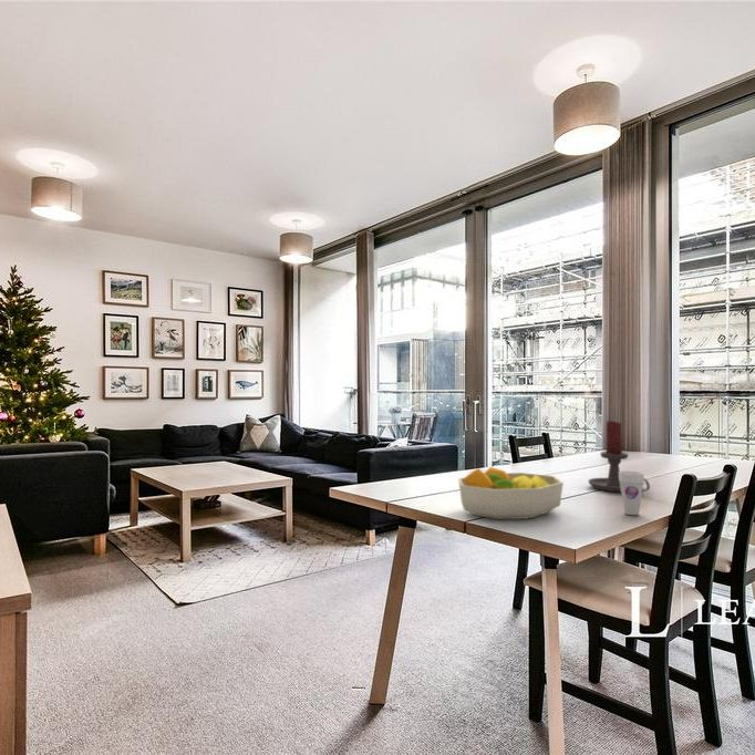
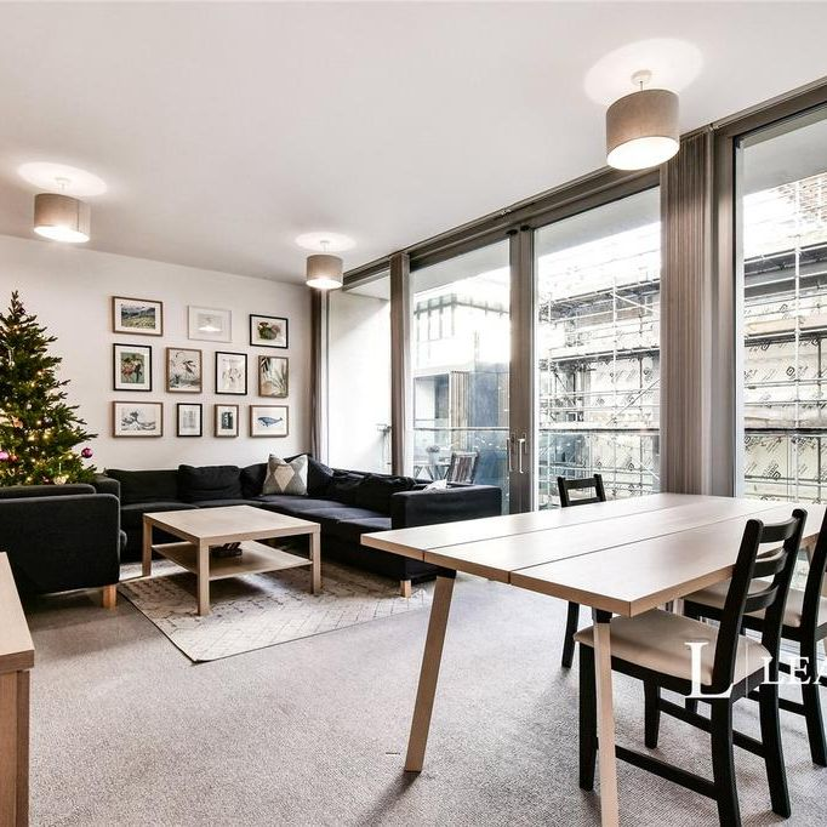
- cup (631, 493)
- fruit bowl (509, 488)
- candle holder (620, 455)
